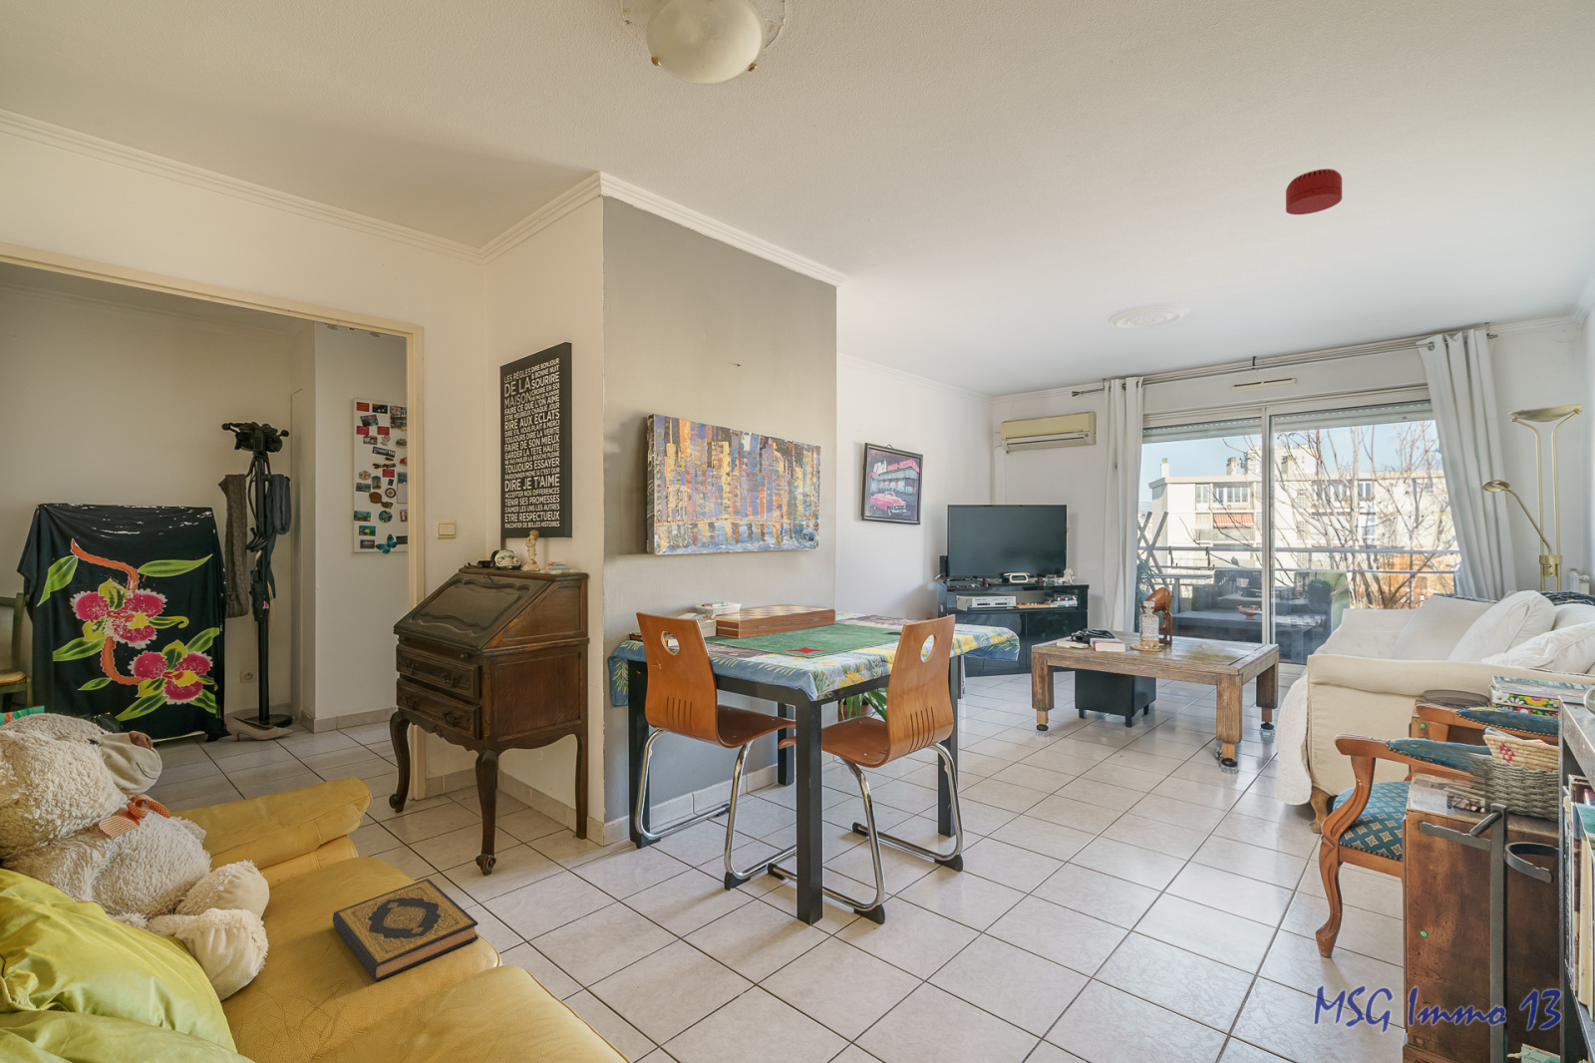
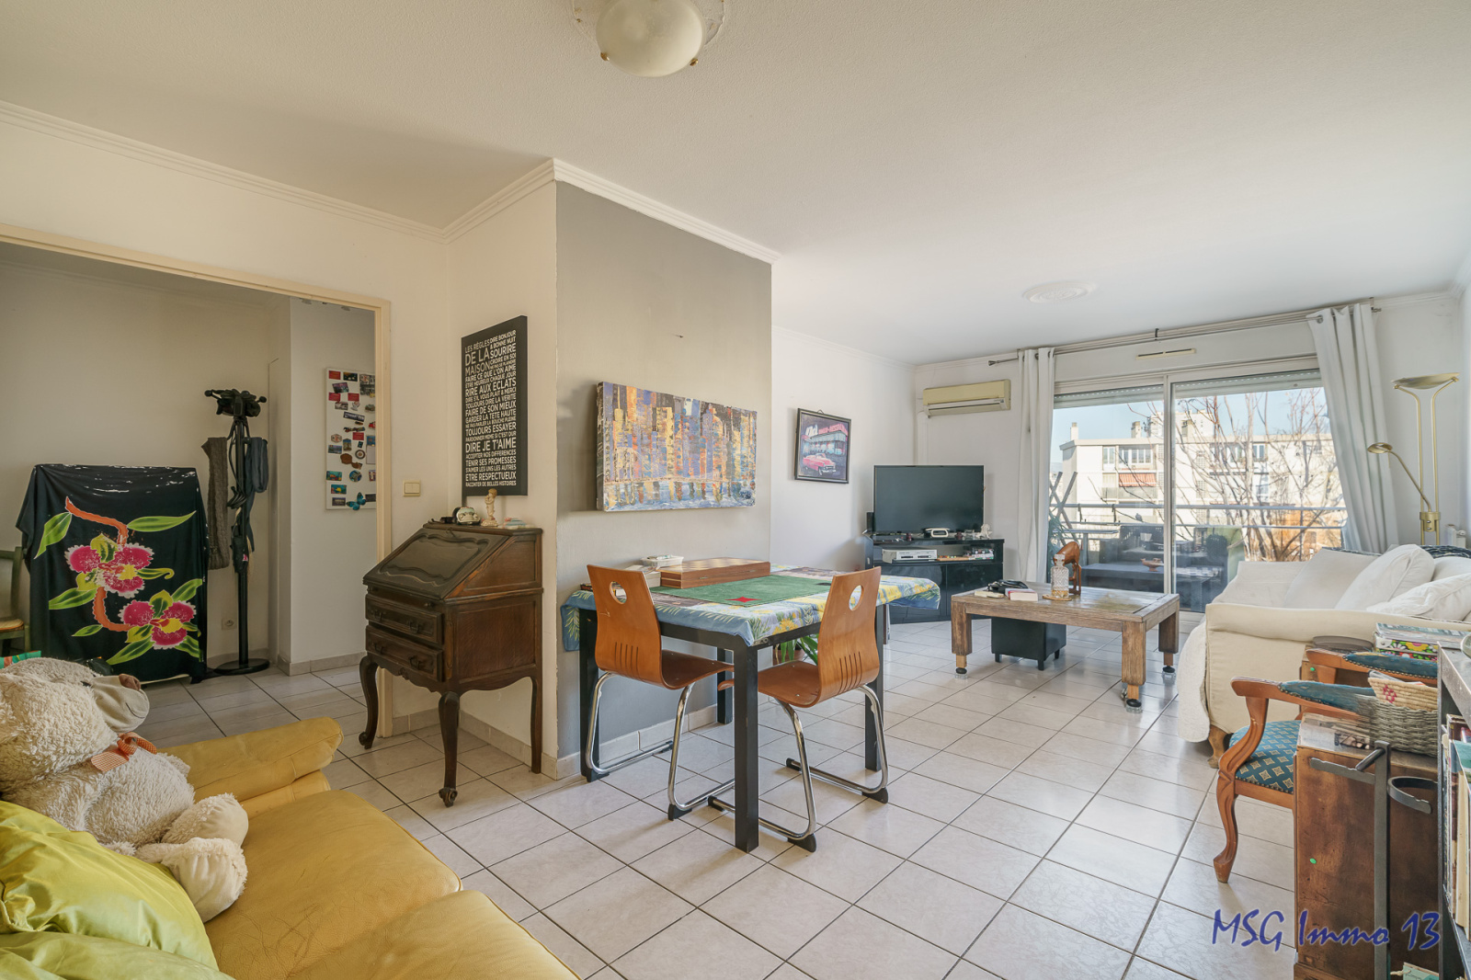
- smoke detector (1313, 191)
- shoe (260, 726)
- hardback book (403, 924)
